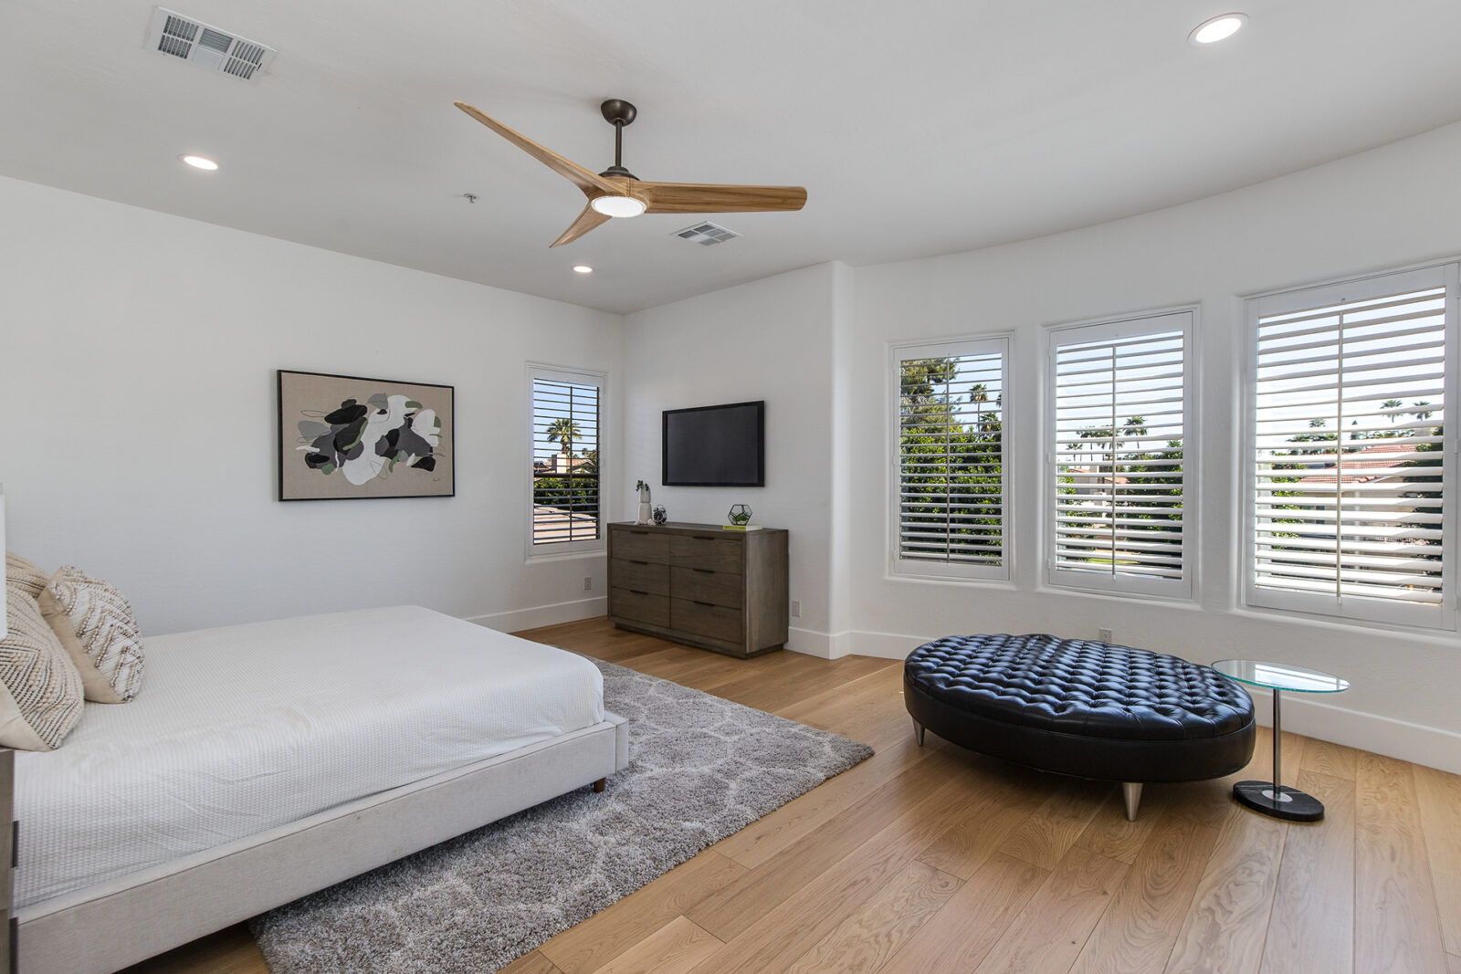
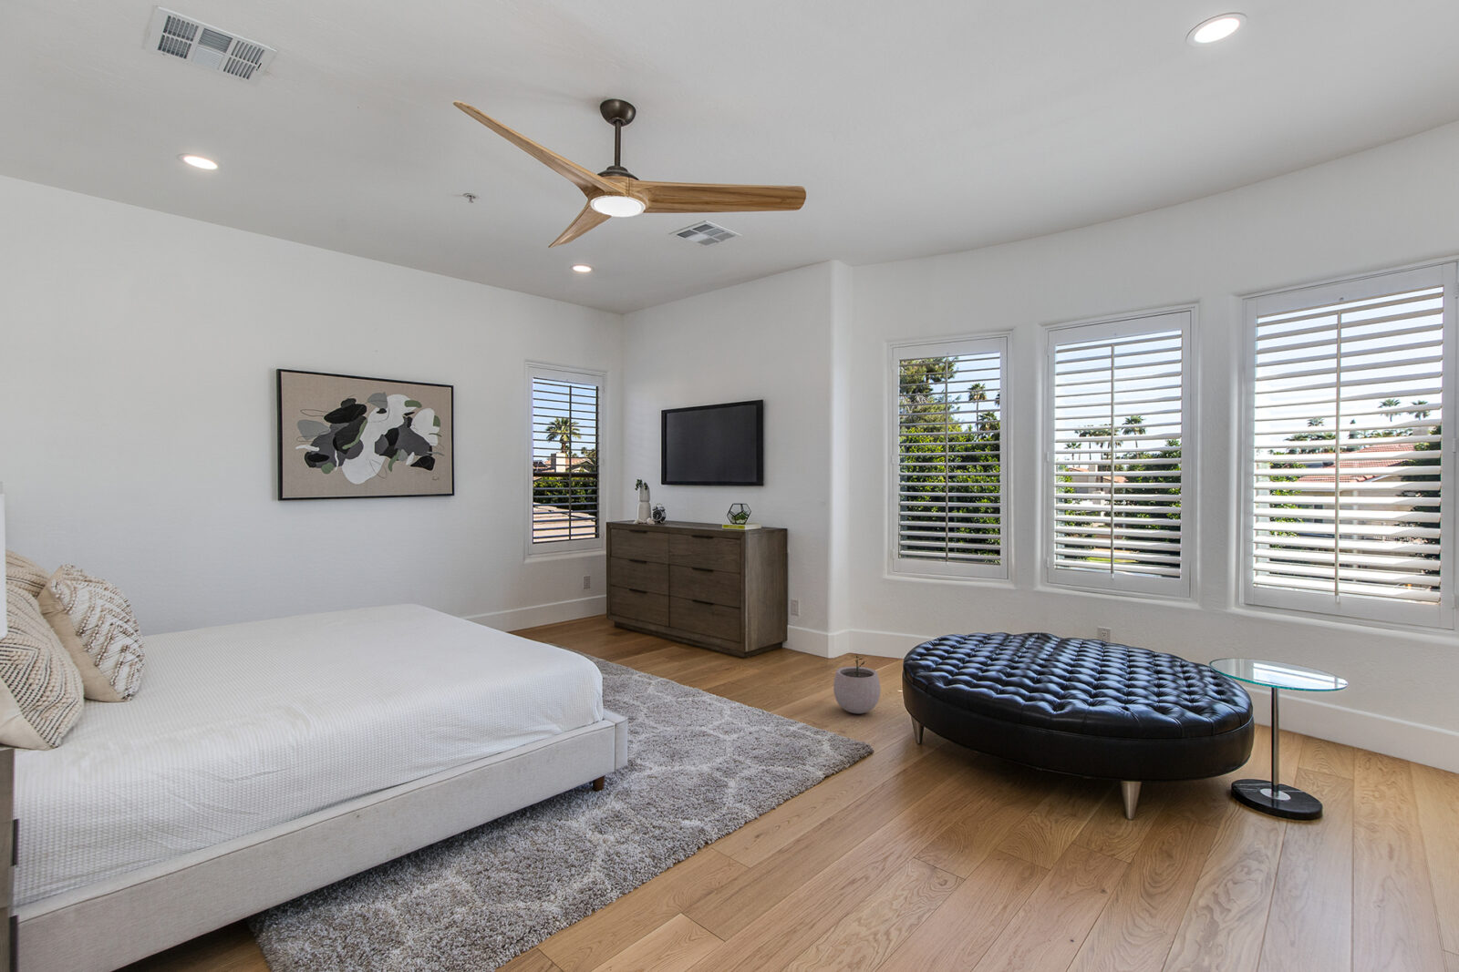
+ plant pot (857, 682)
